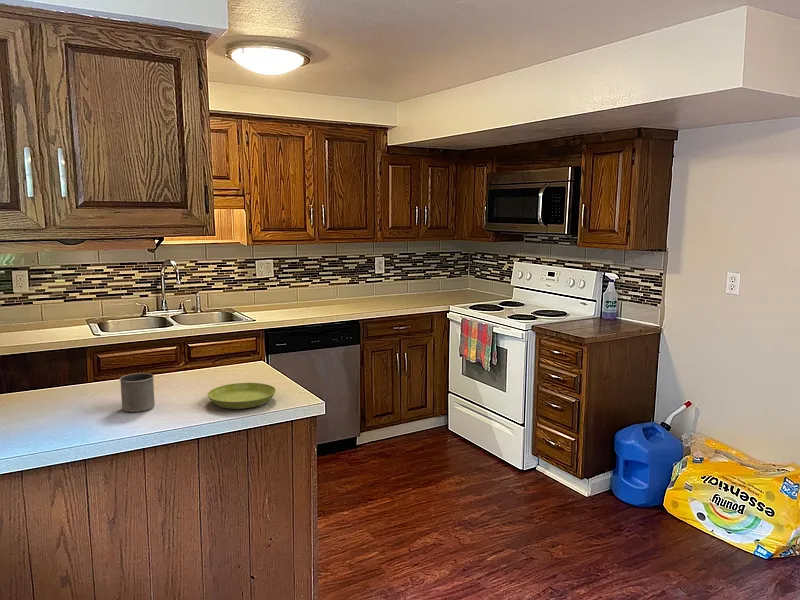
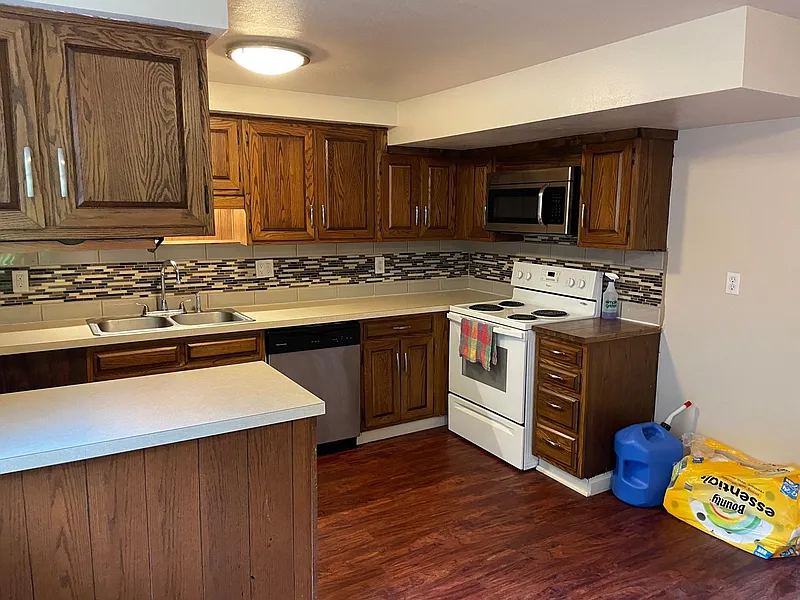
- mug (137, 391)
- saucer (242, 396)
